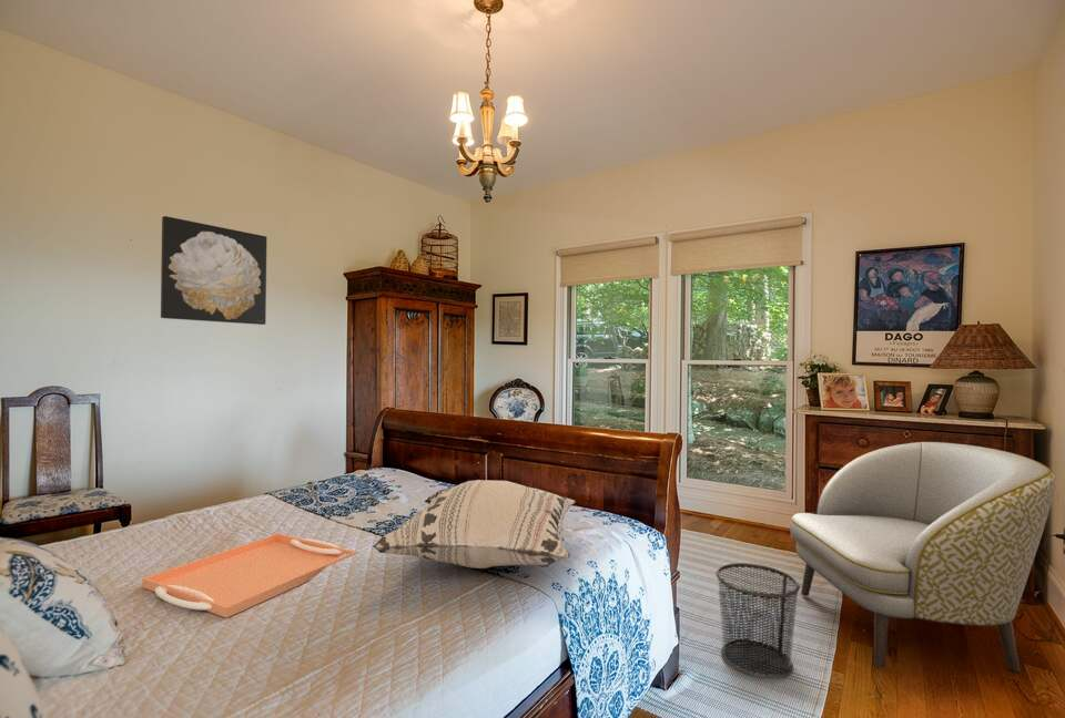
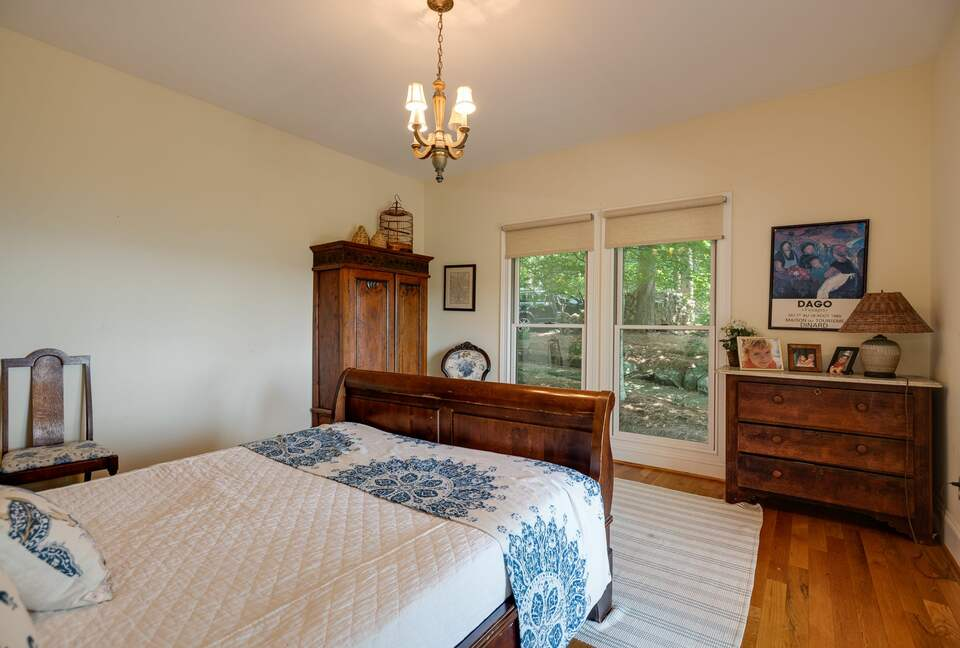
- waste bin (755, 618)
- decorative pillow (487, 520)
- wall art (216, 274)
- armchair (910, 537)
- serving tray (256, 567)
